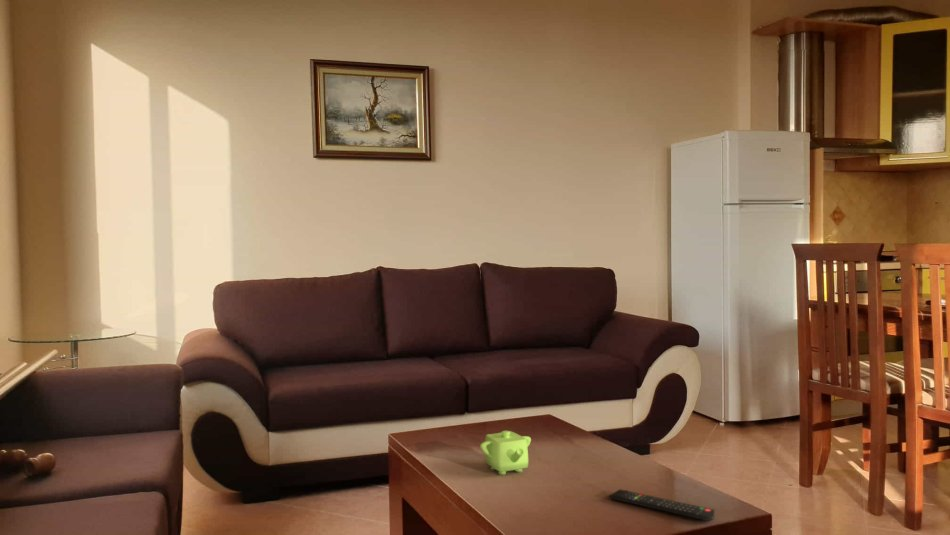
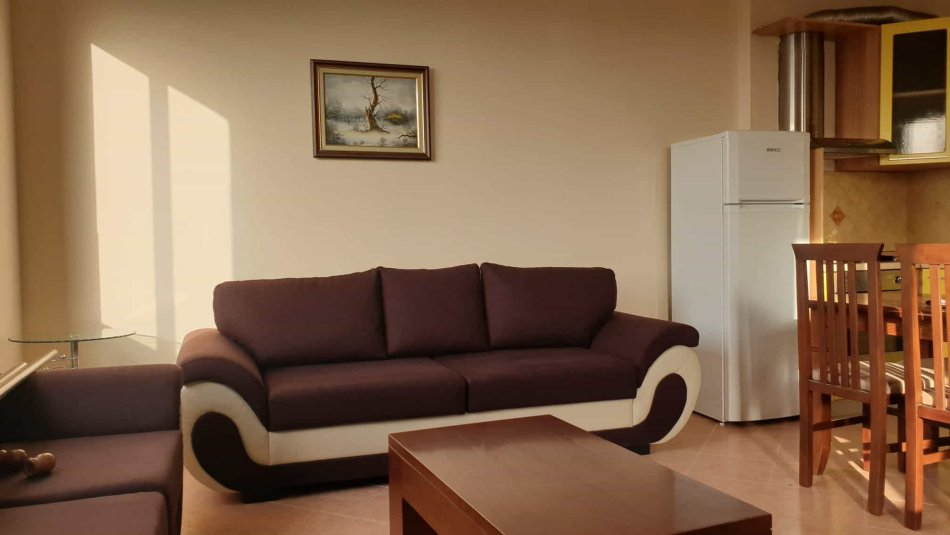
- remote control (661, 505)
- teapot (506, 450)
